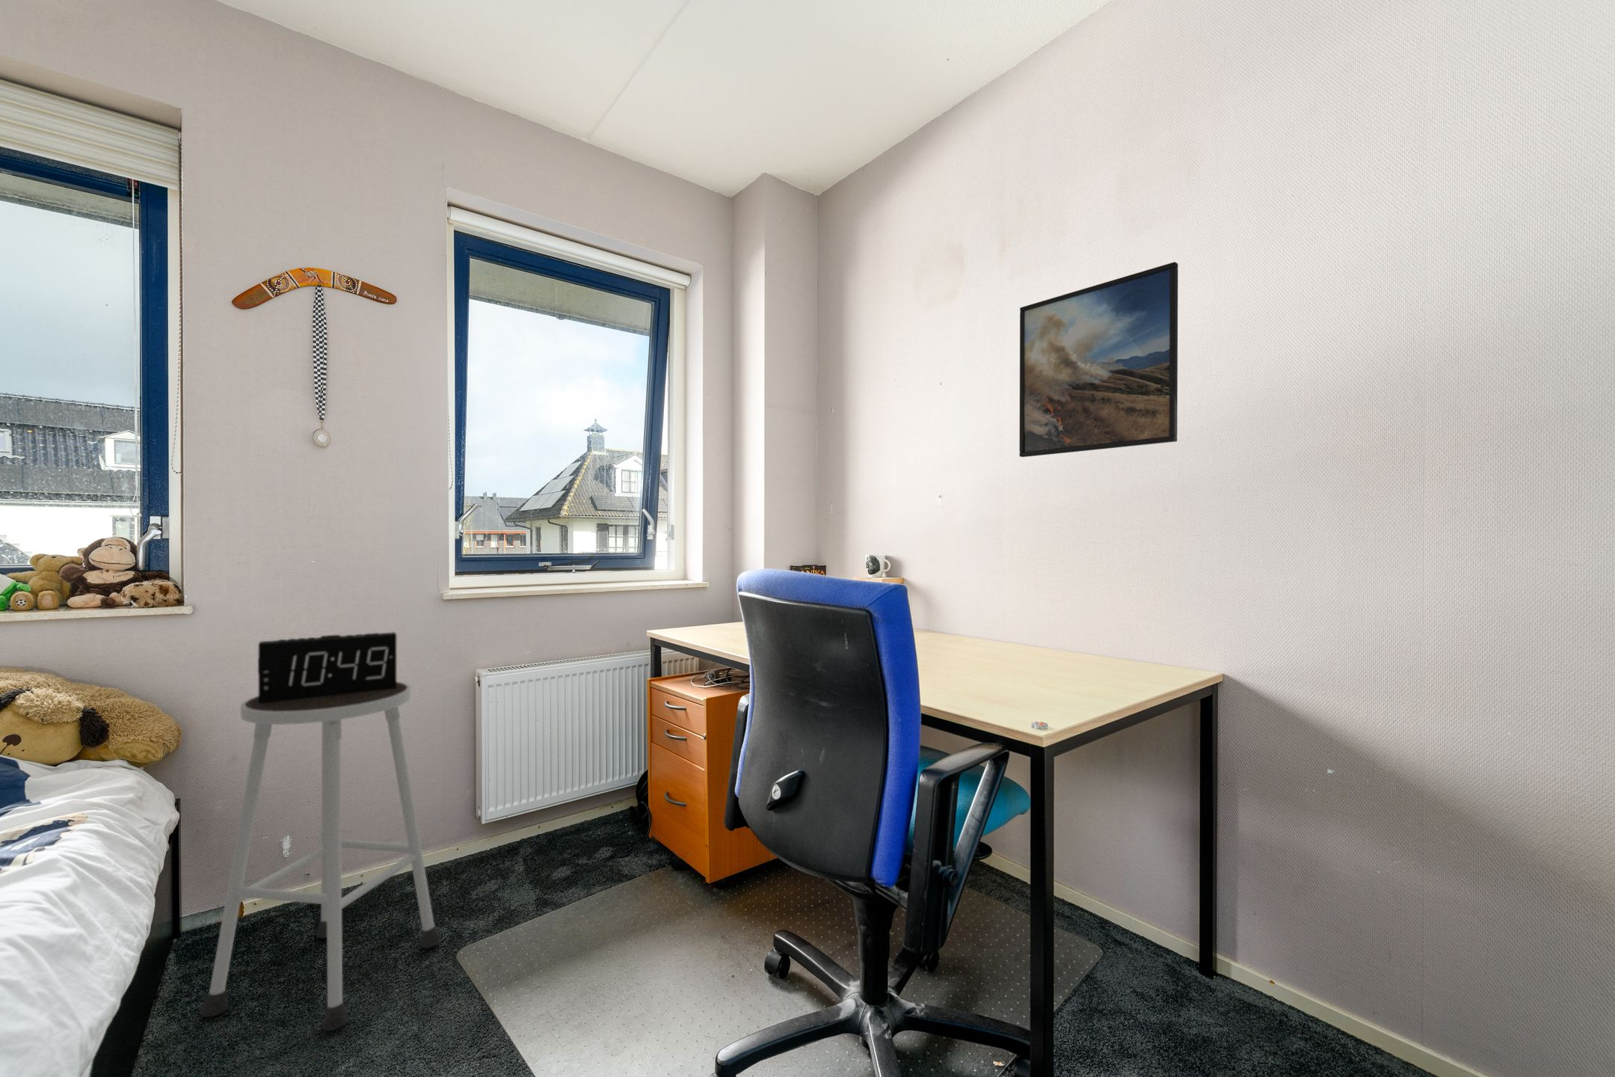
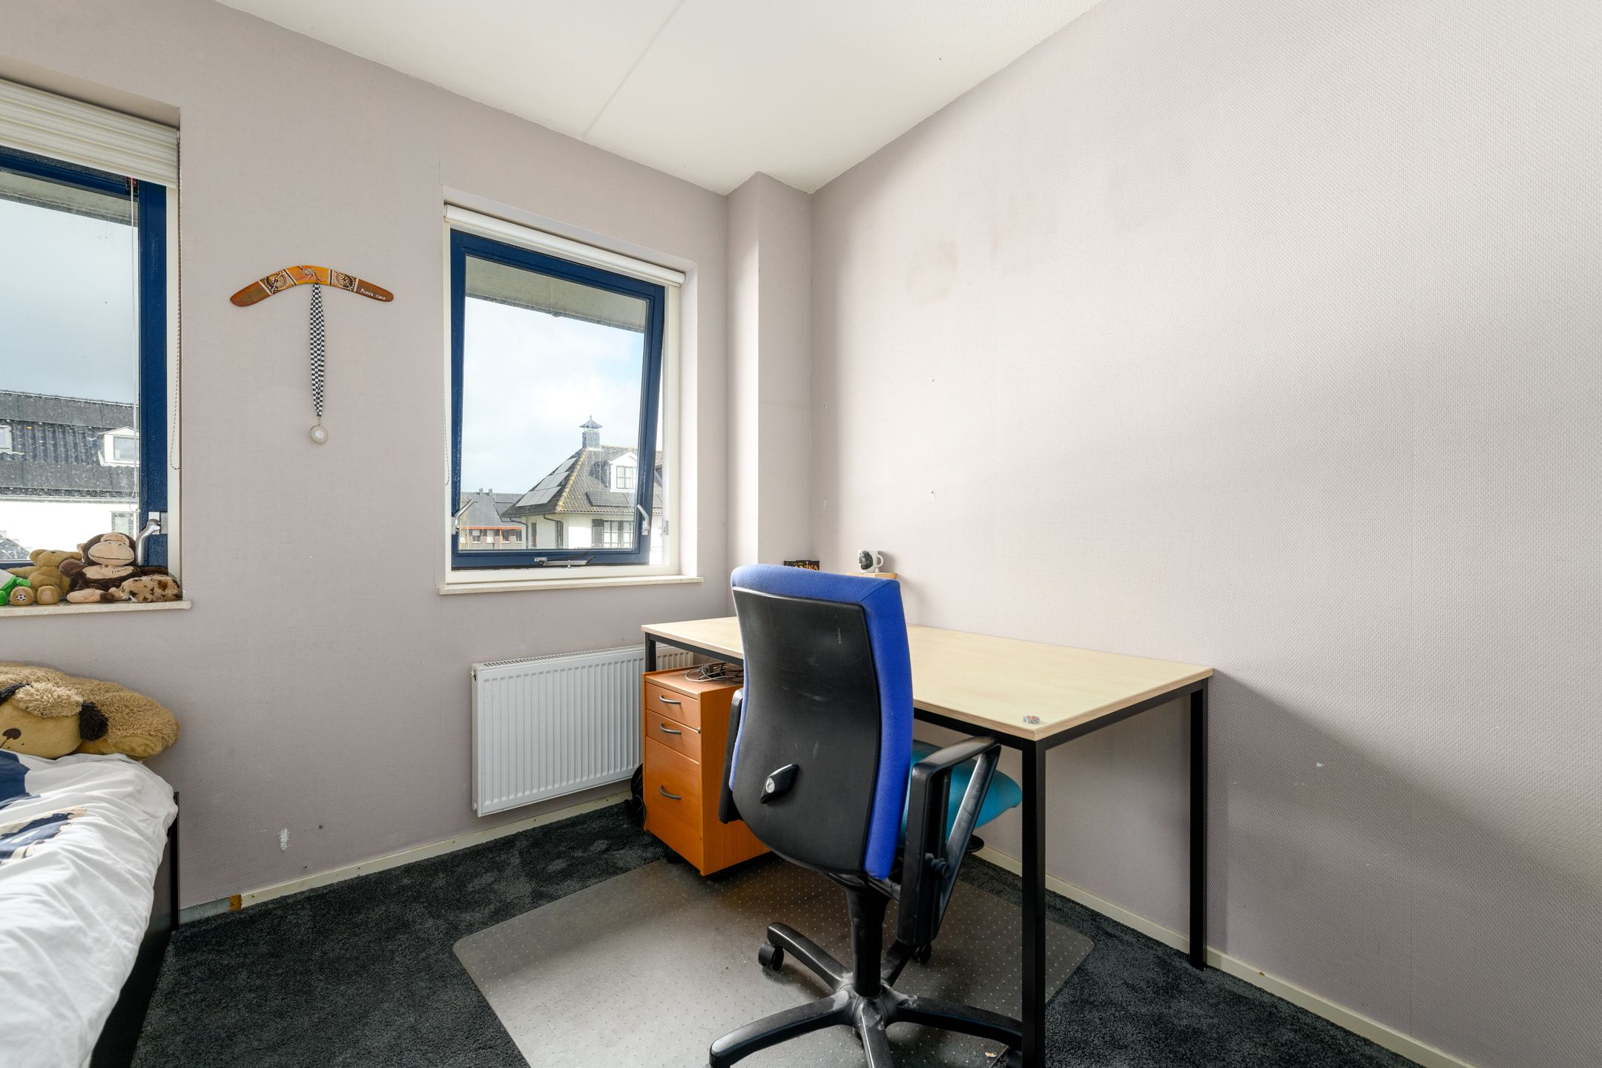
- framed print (1091, 368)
- alarm clock (329, 662)
- stool (330, 835)
